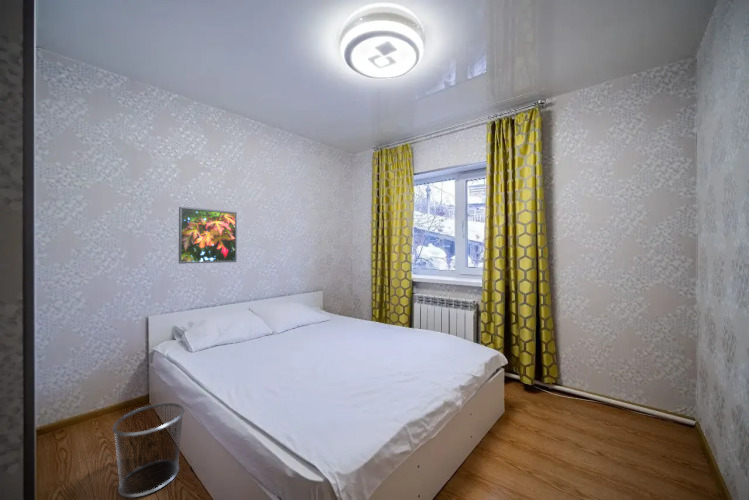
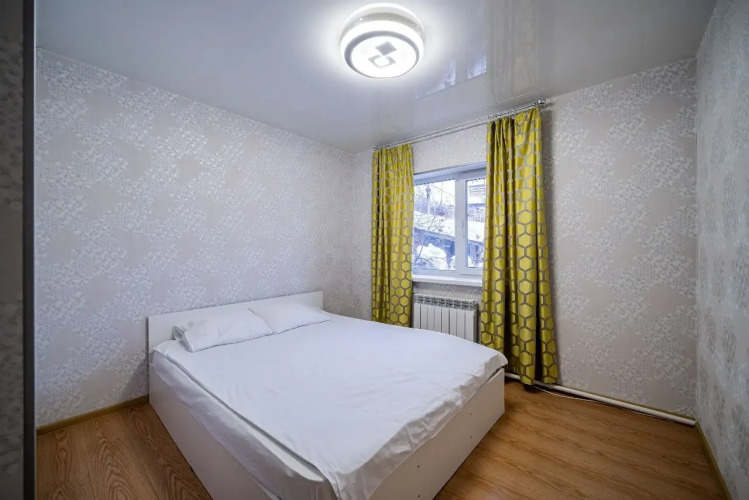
- waste bin (150, 447)
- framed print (209, 236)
